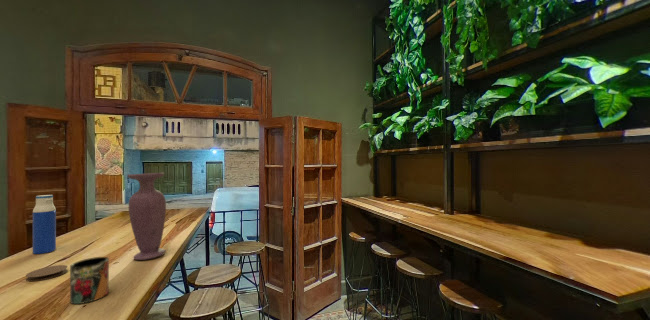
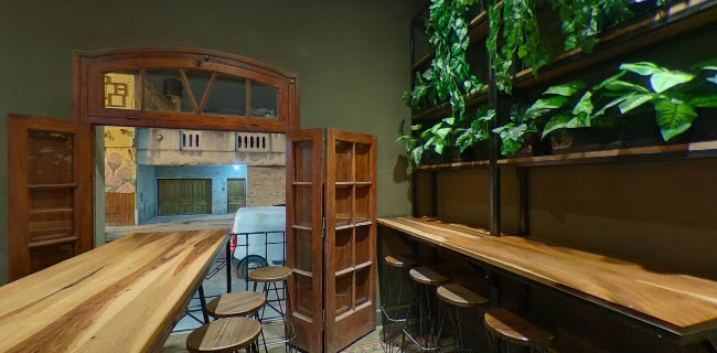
- vase (147, 214)
- water bottle (44, 223)
- mug (89, 277)
- coaster (47, 272)
